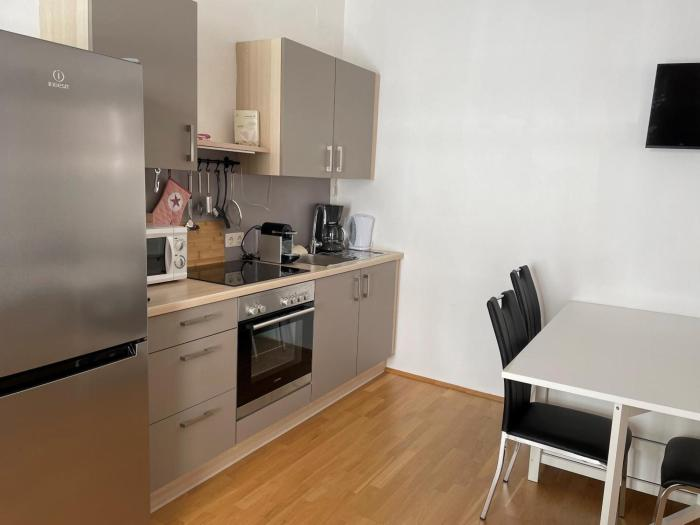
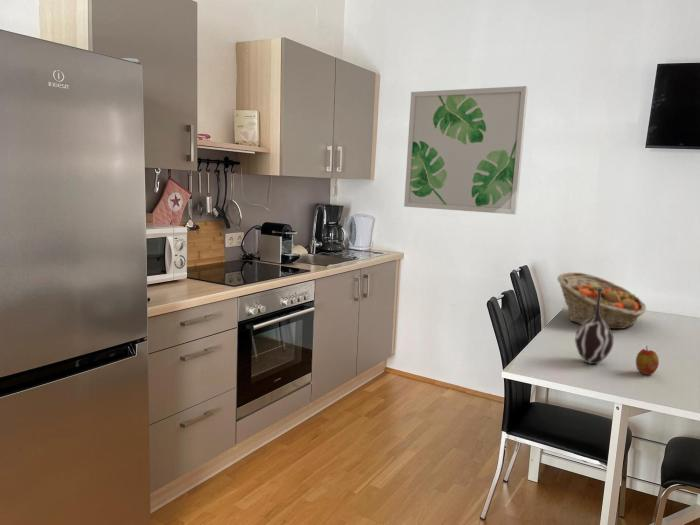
+ apple (647, 359)
+ vase (595, 325)
+ wall art (461, 150)
+ fruit basket (601, 299)
